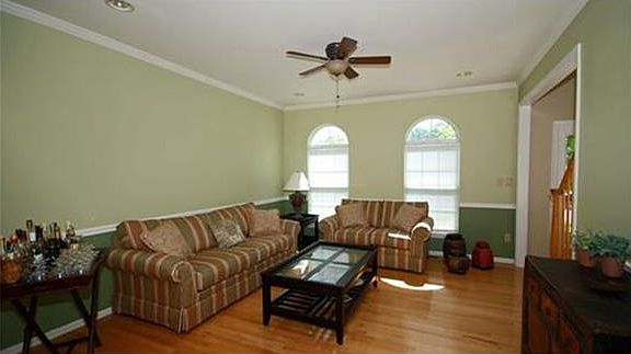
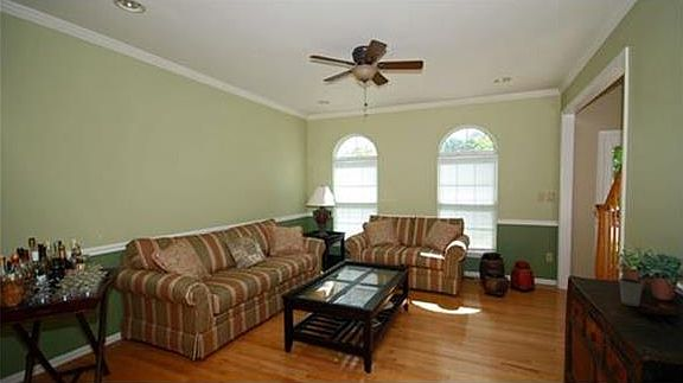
+ dixie cup (630, 292)
